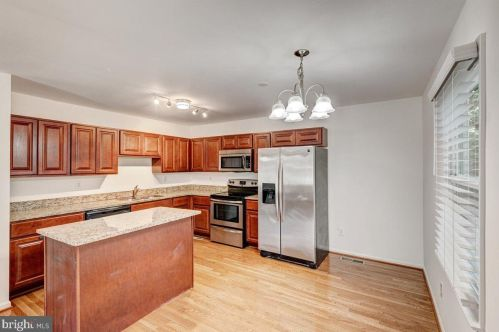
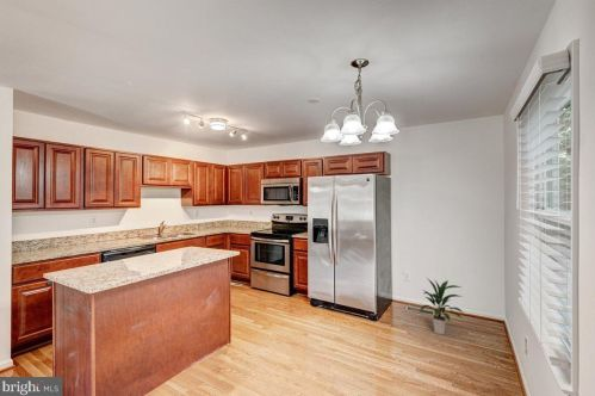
+ indoor plant (439, 304)
